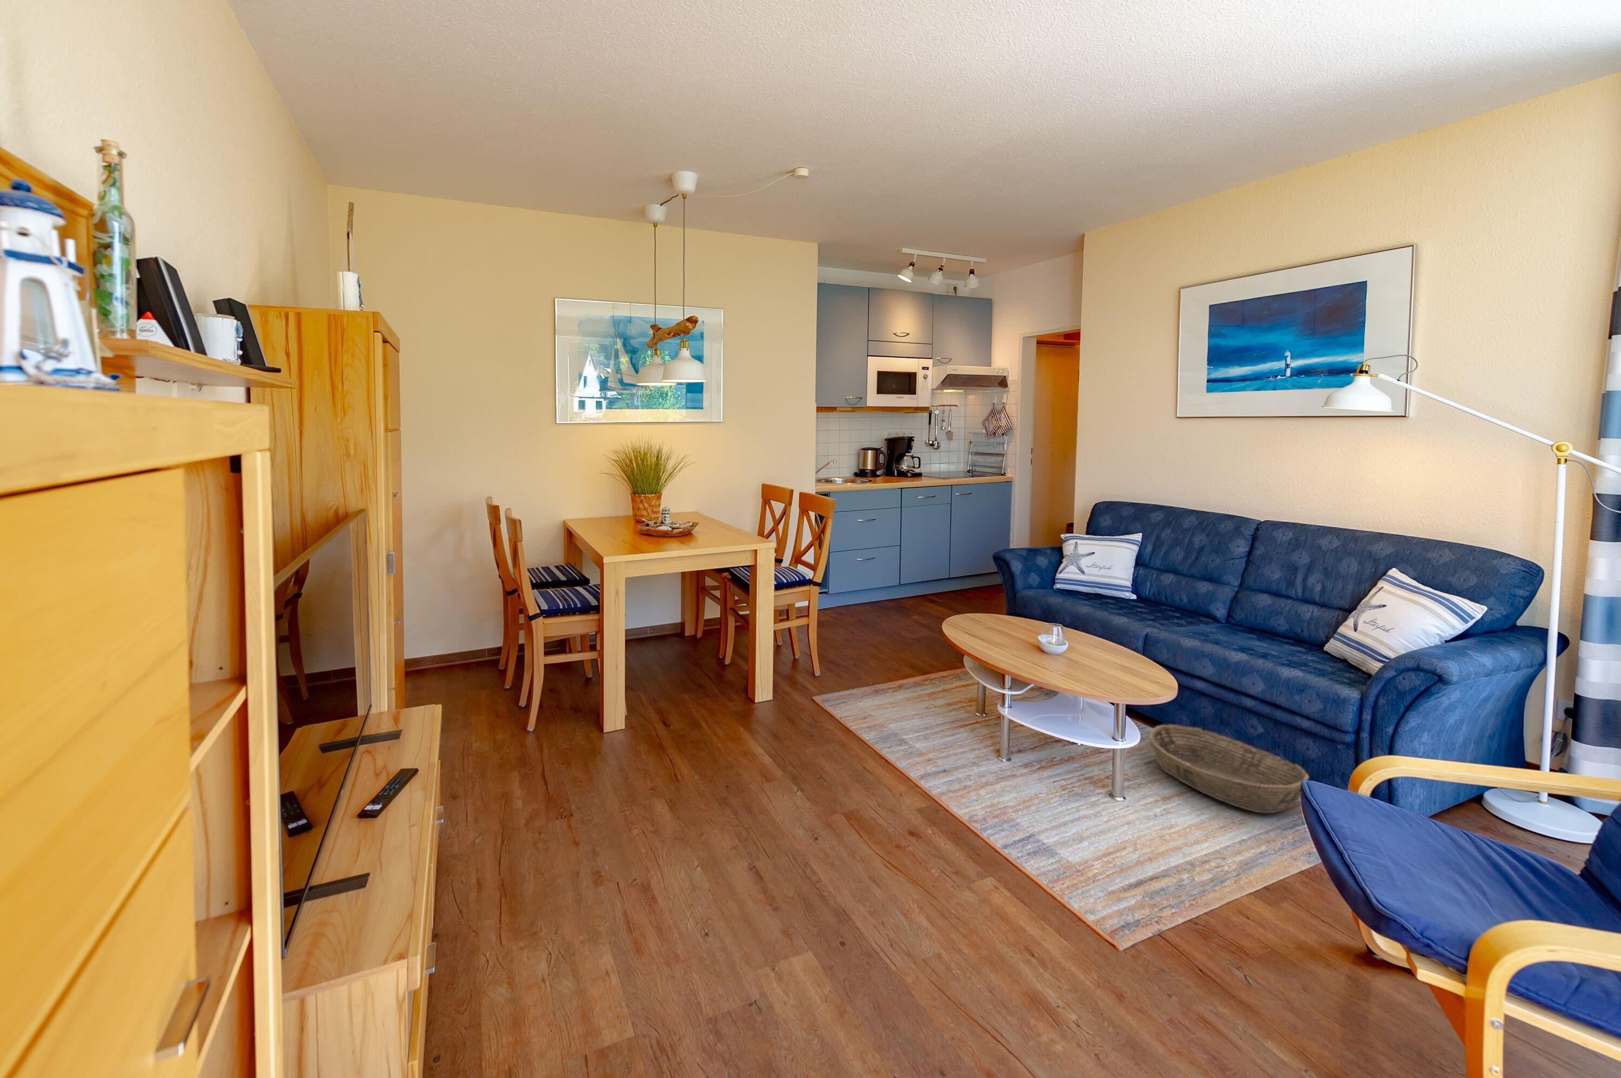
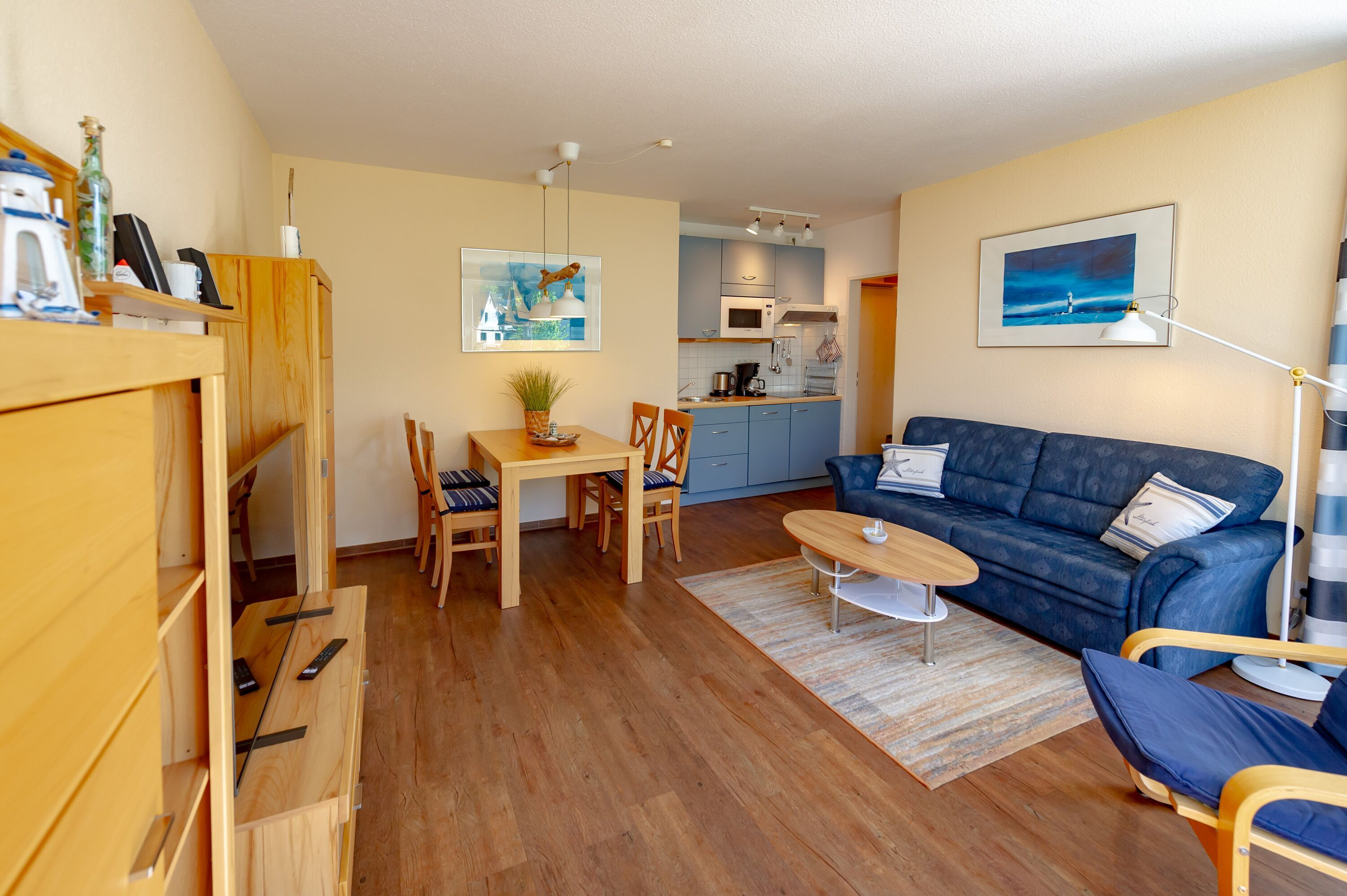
- basket (1224, 769)
